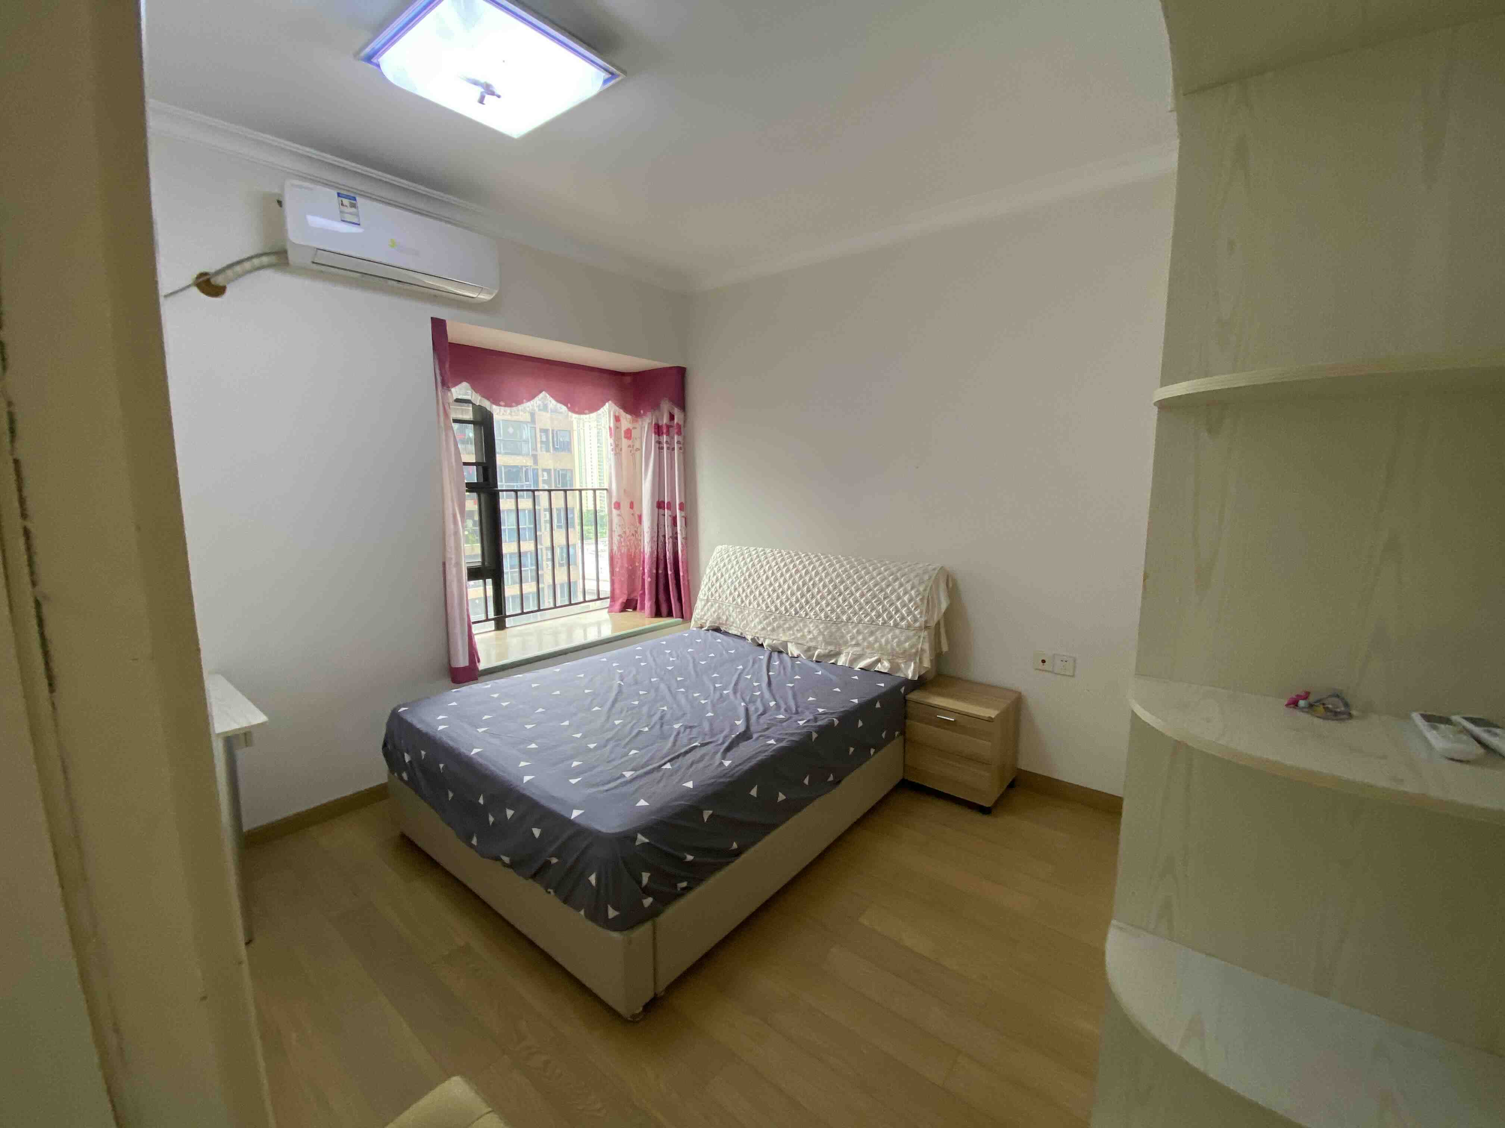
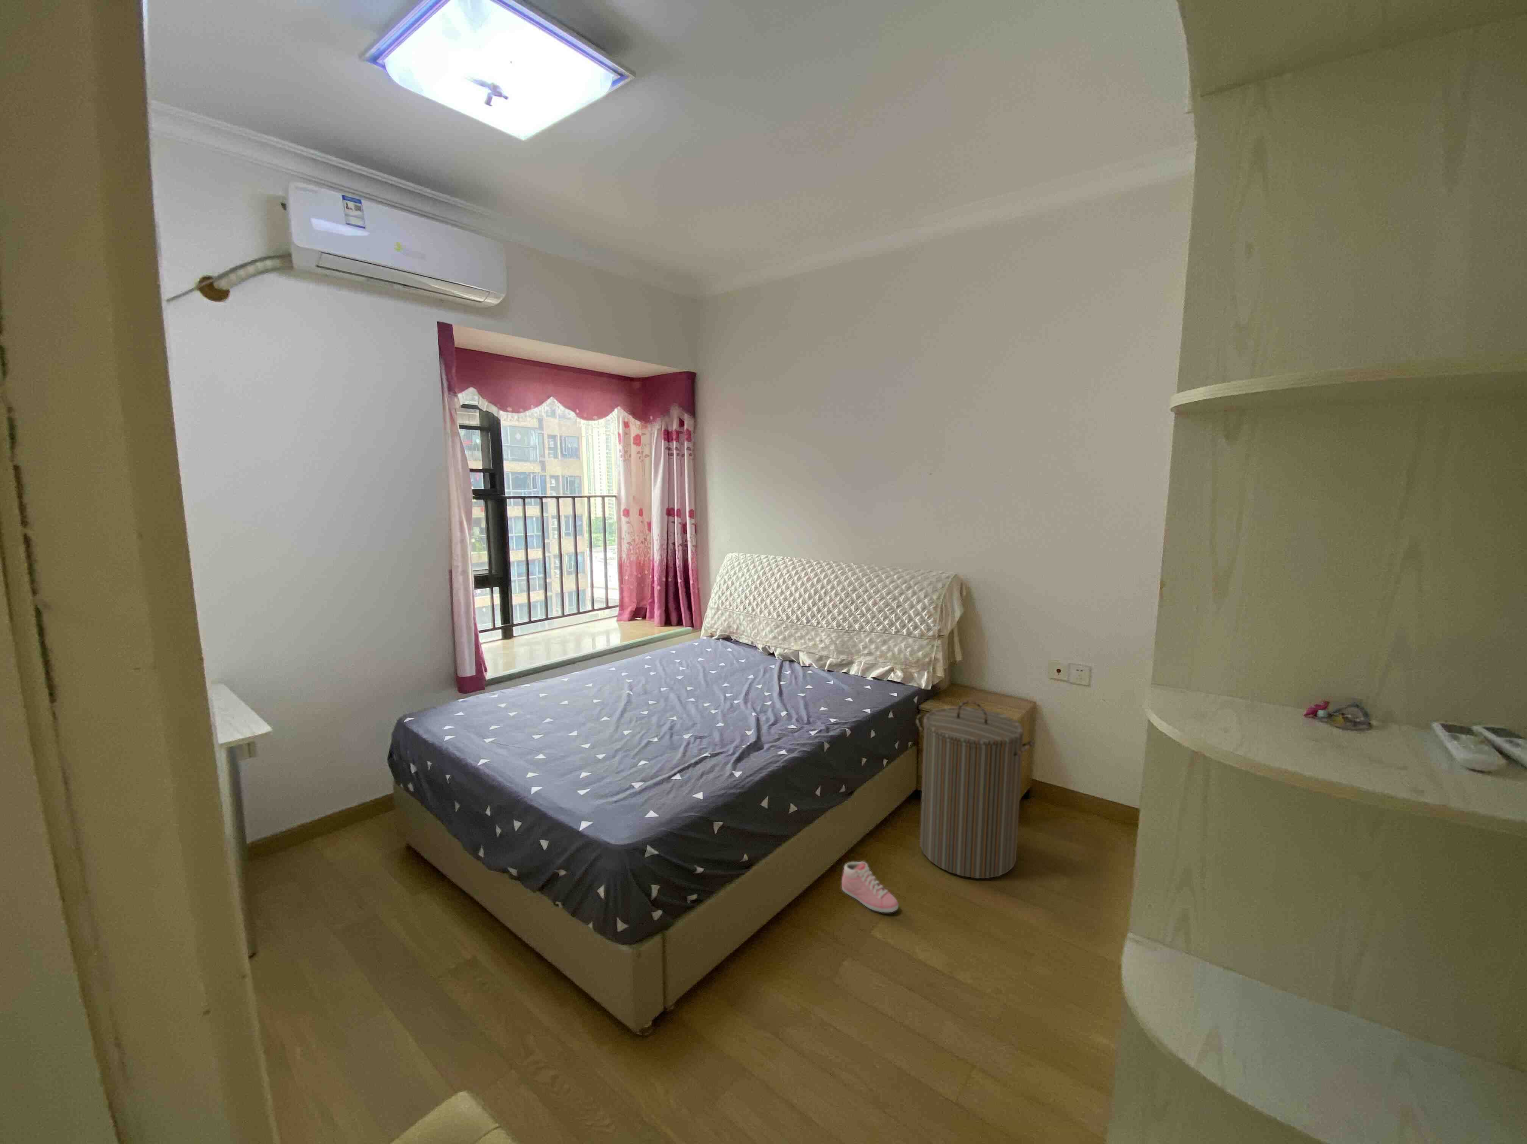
+ sneaker (869, 884)
+ laundry hamper (970, 777)
